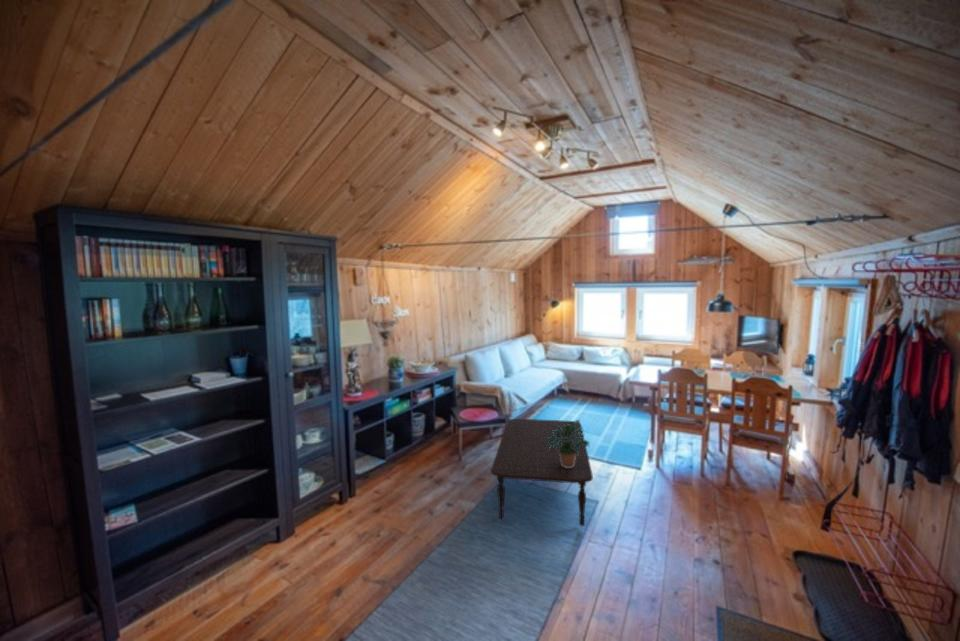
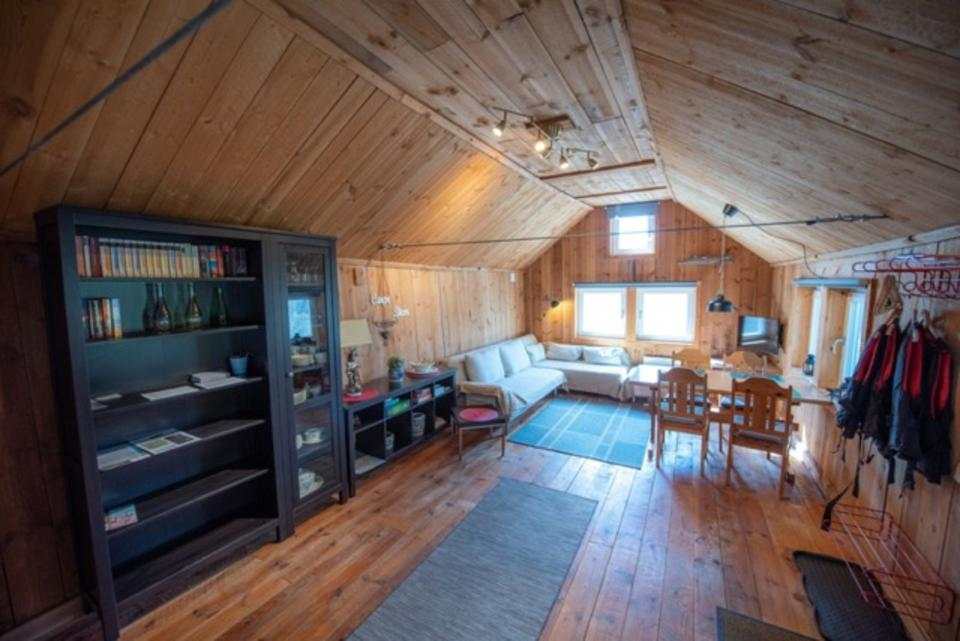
- potted plant (566, 442)
- coffee table (542, 465)
